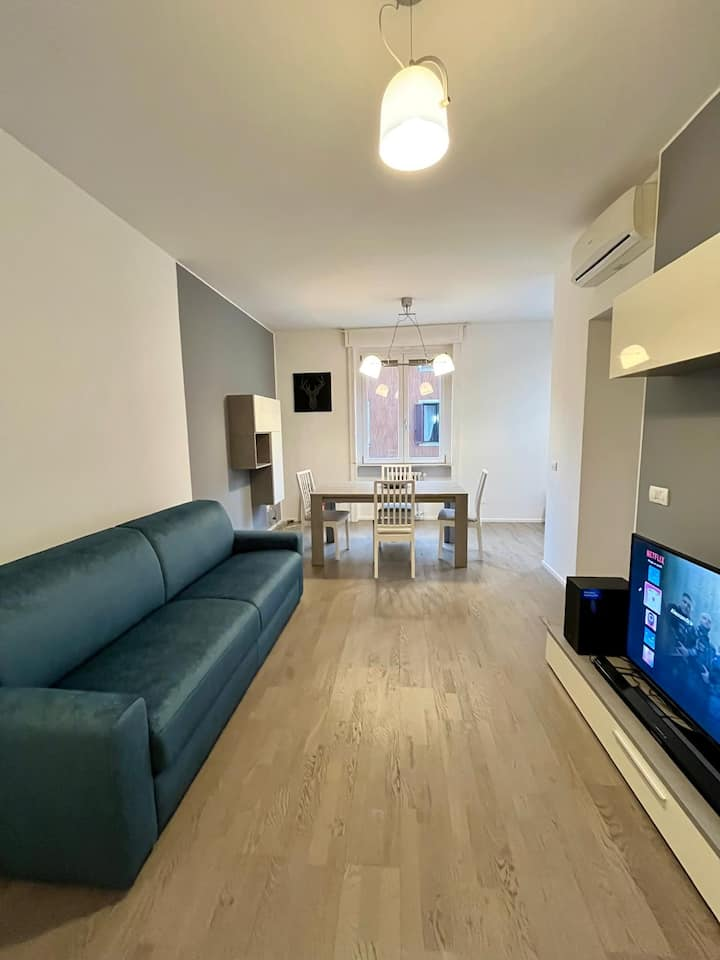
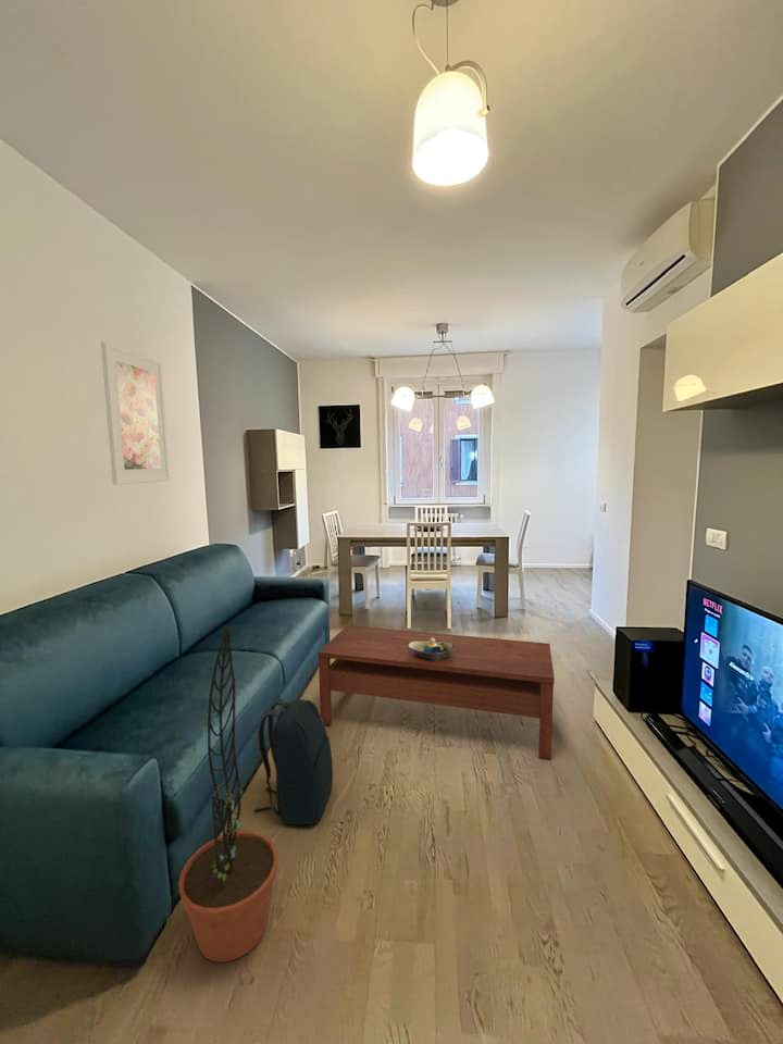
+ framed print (138, 419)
+ decorative plant (224, 785)
+ coffee table (435, 683)
+ backpack (291, 753)
+ decorative bowl (436, 645)
